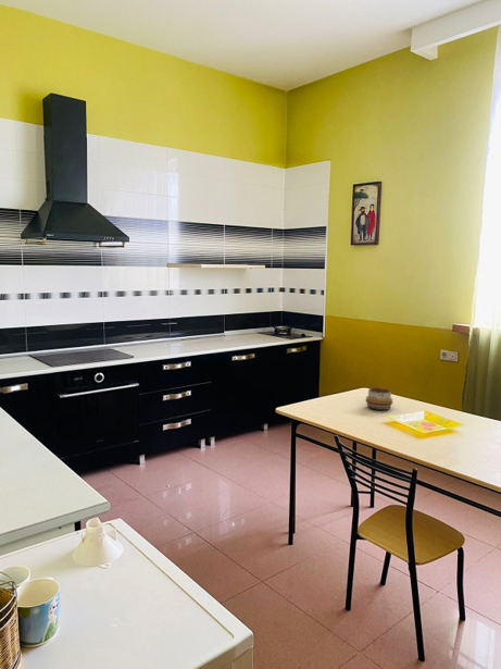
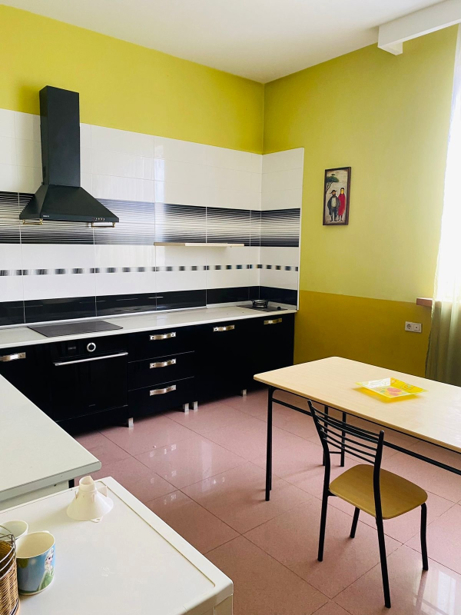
- decorative bowl (379, 398)
